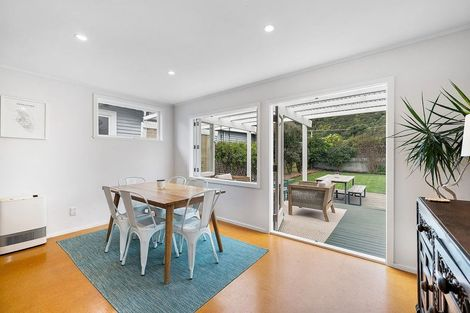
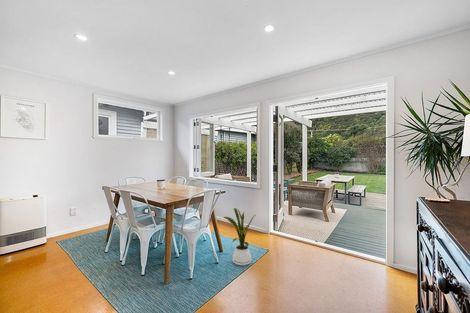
+ house plant (240, 233)
